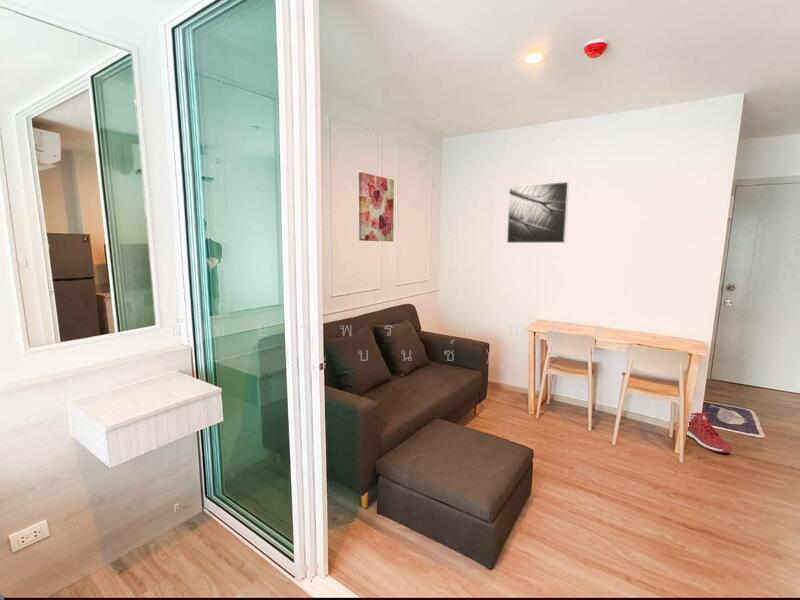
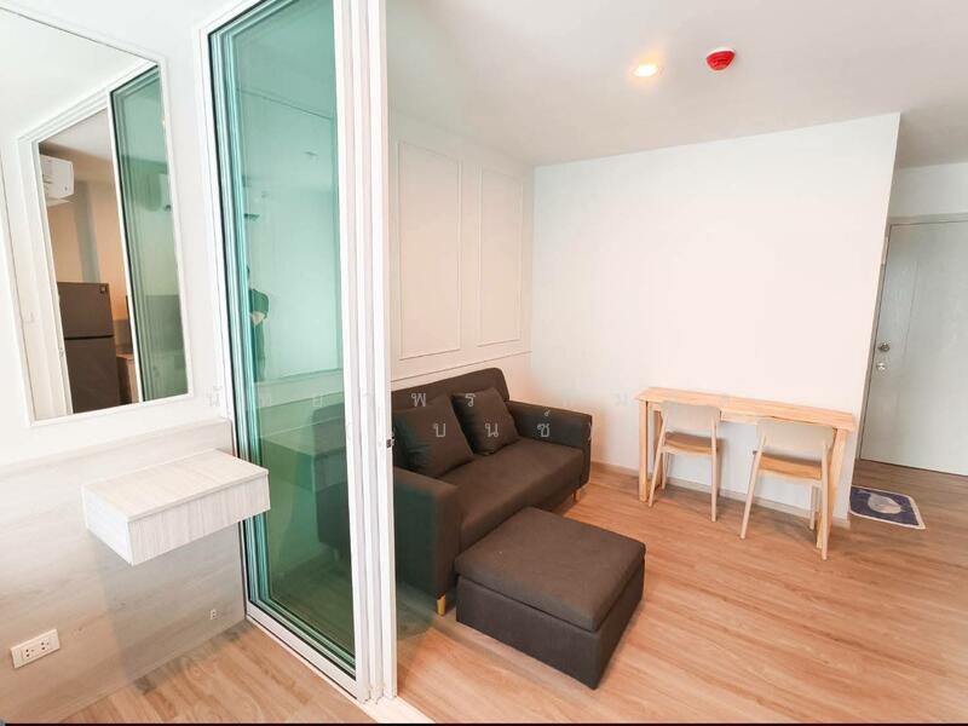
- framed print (536, 214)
- sneaker (707, 429)
- wall art (377, 209)
